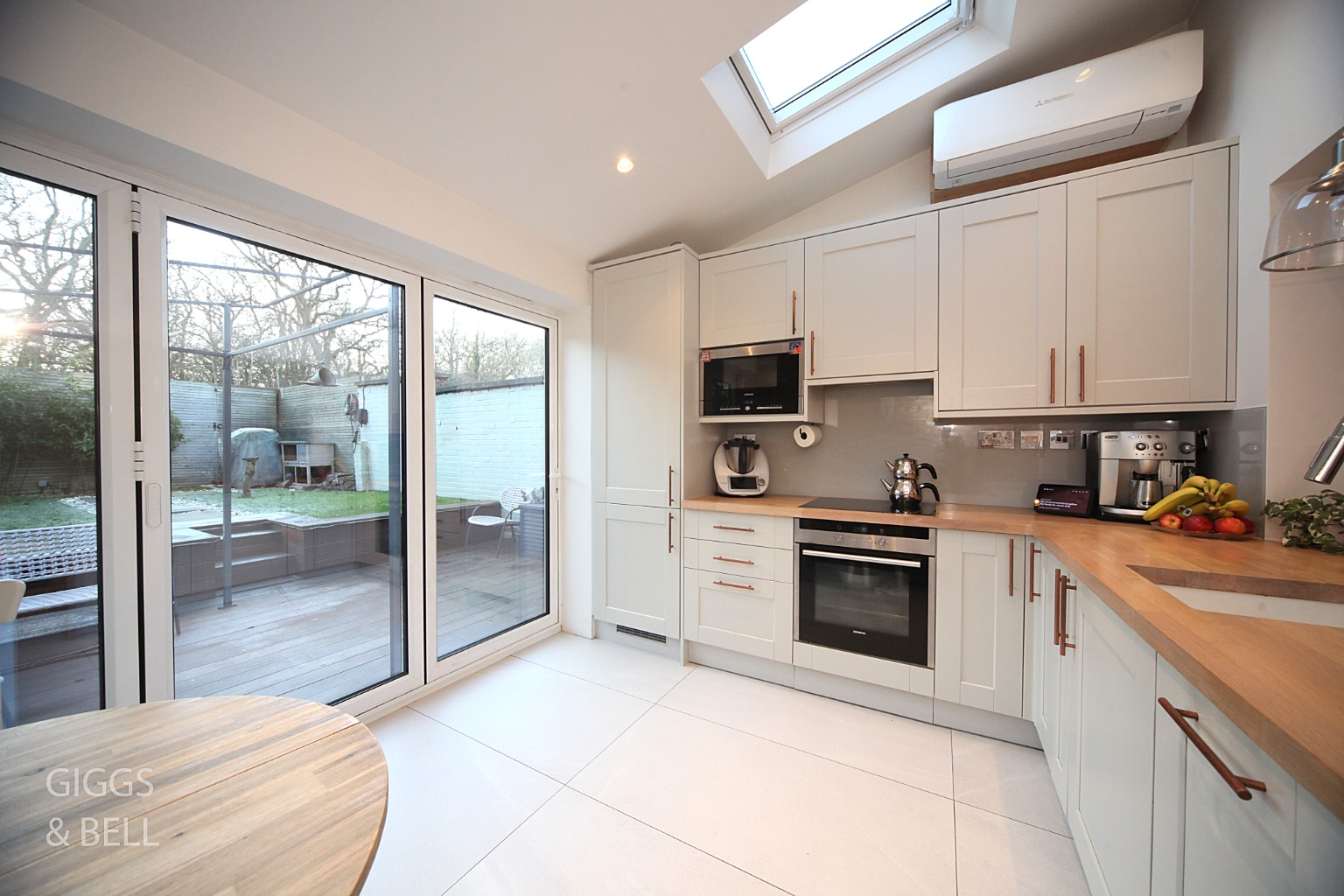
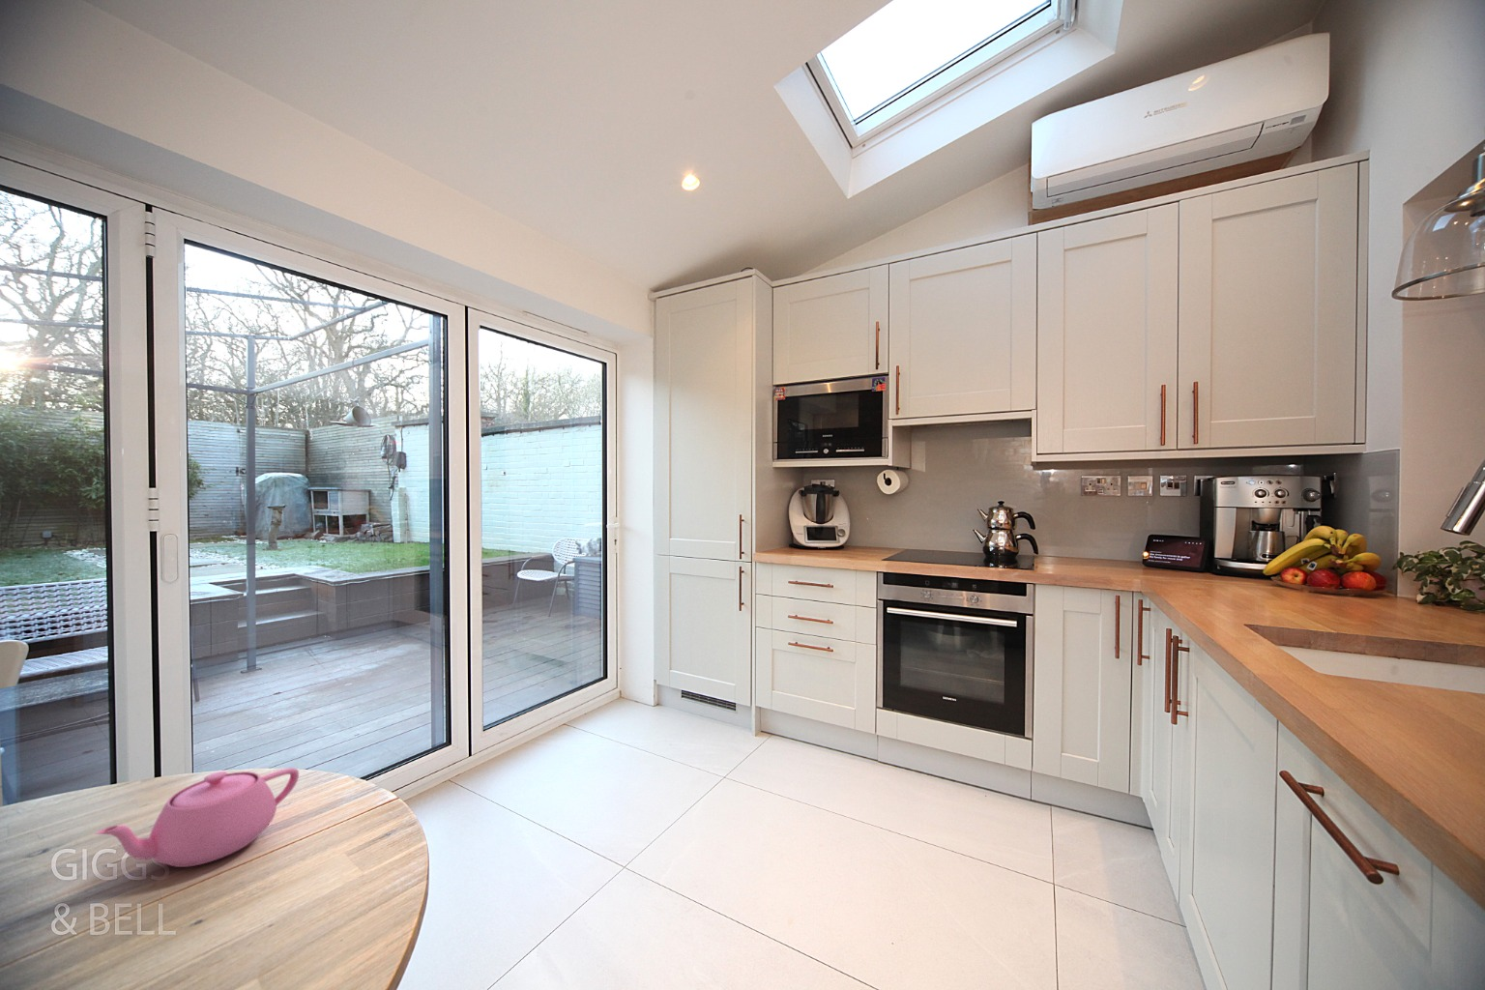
+ teapot (209, 812)
